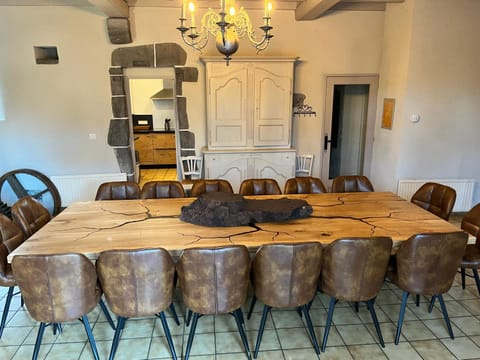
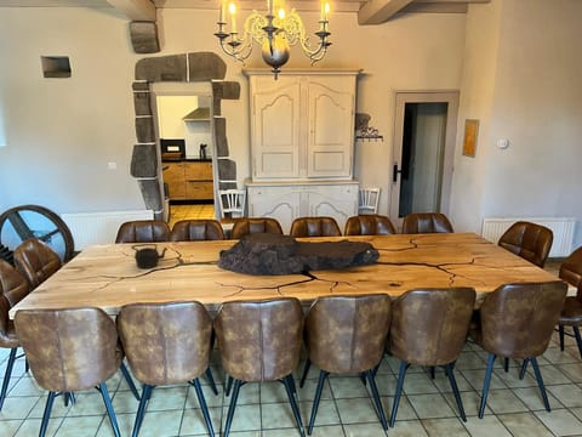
+ teapot (148, 255)
